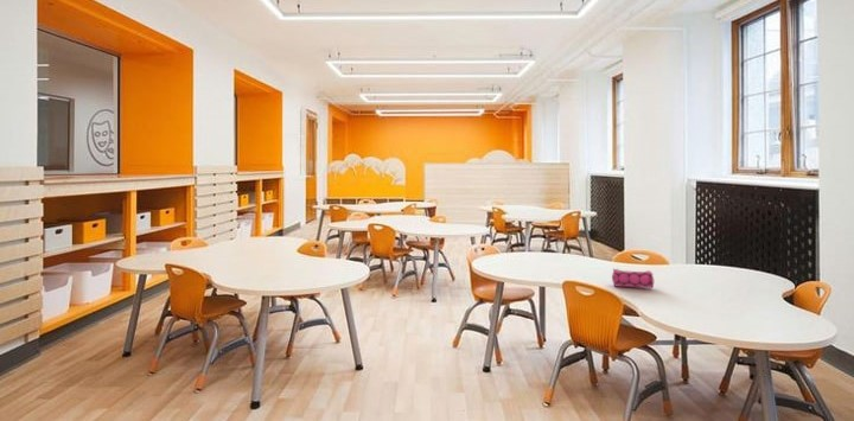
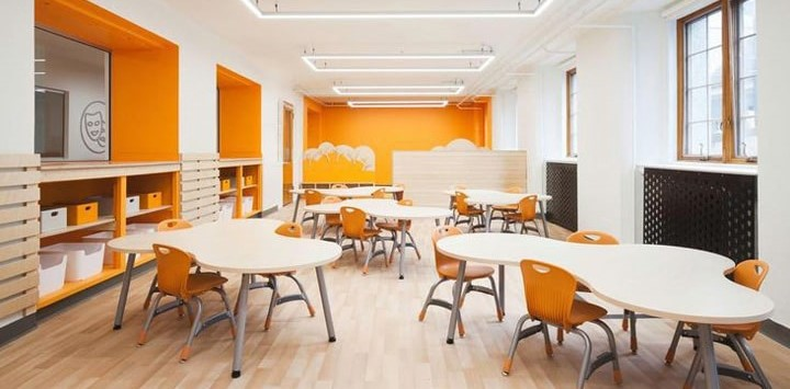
- pencil case (632, 278)
